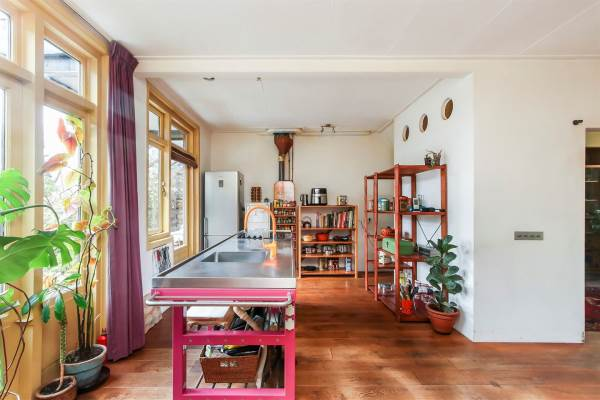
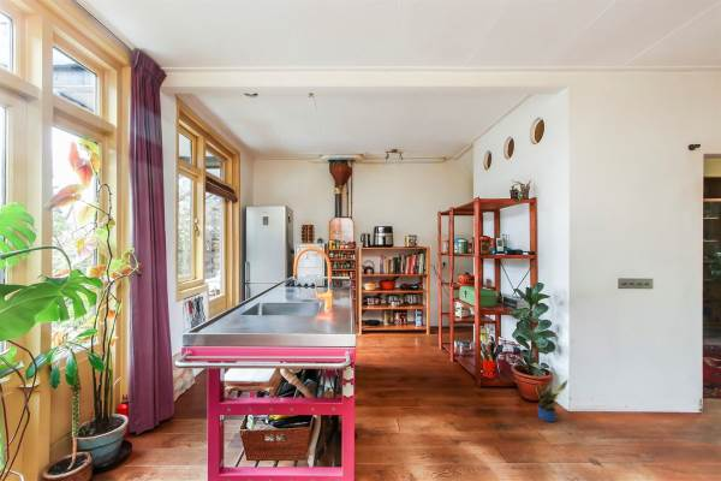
+ potted plant (550, 397)
